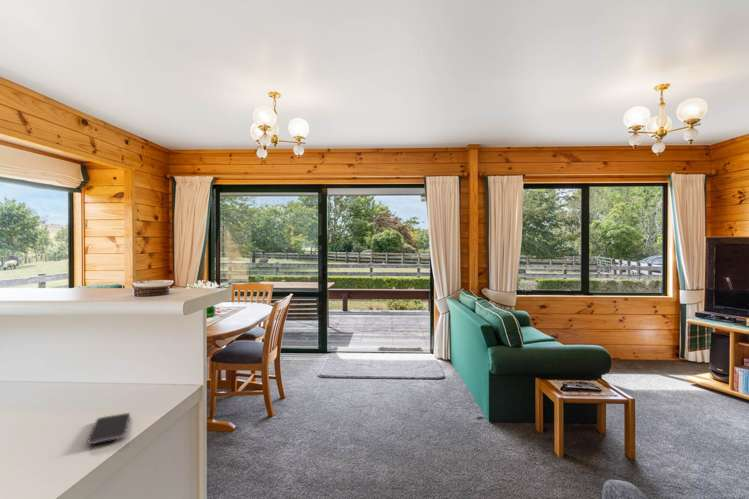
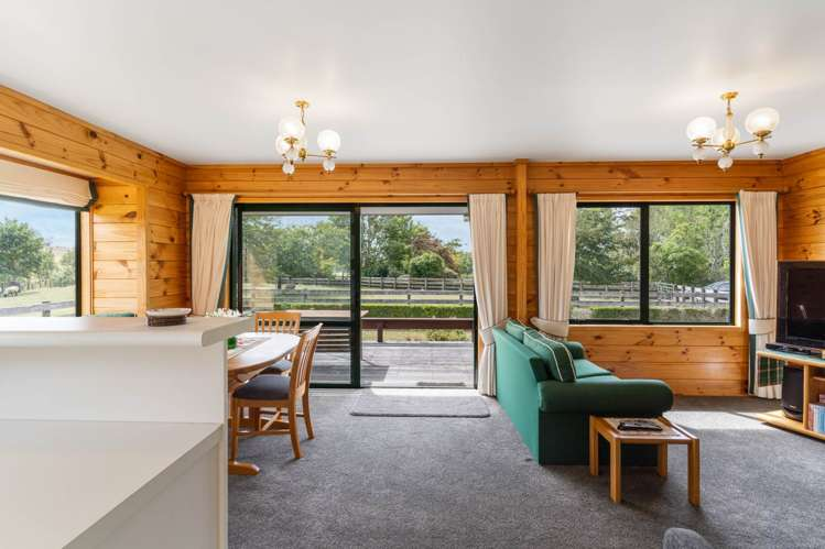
- smartphone (110, 427)
